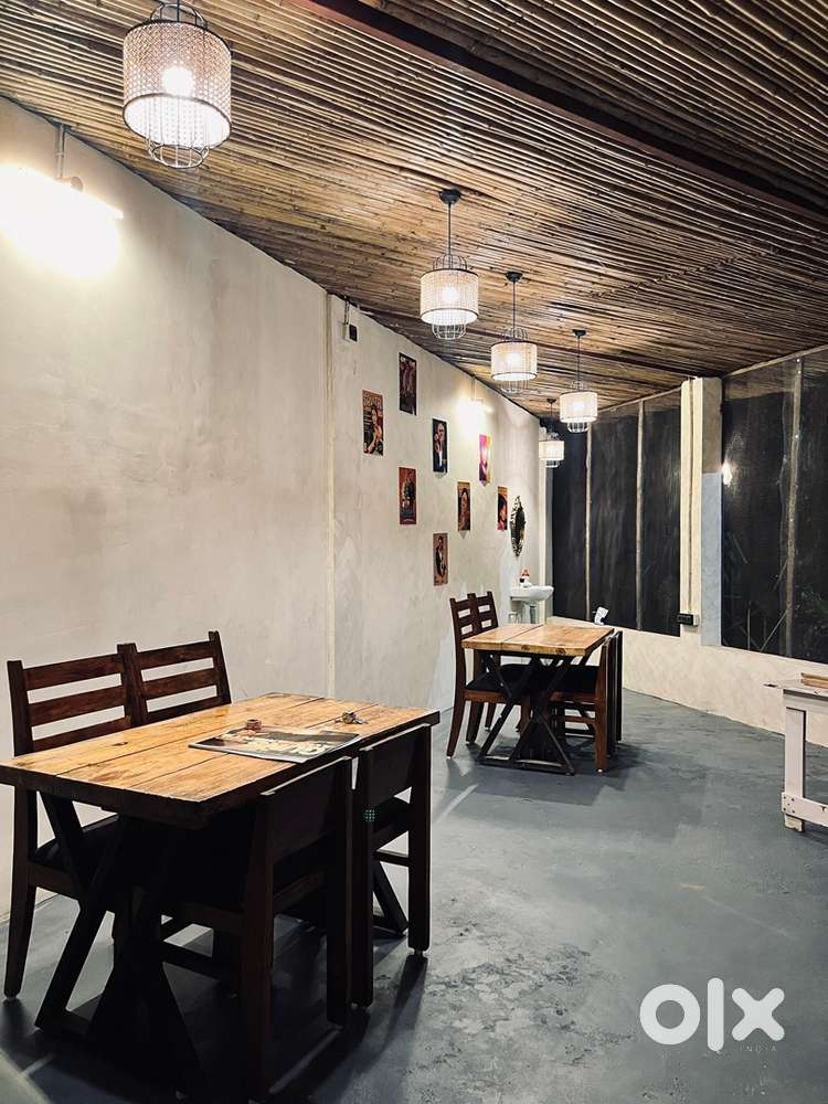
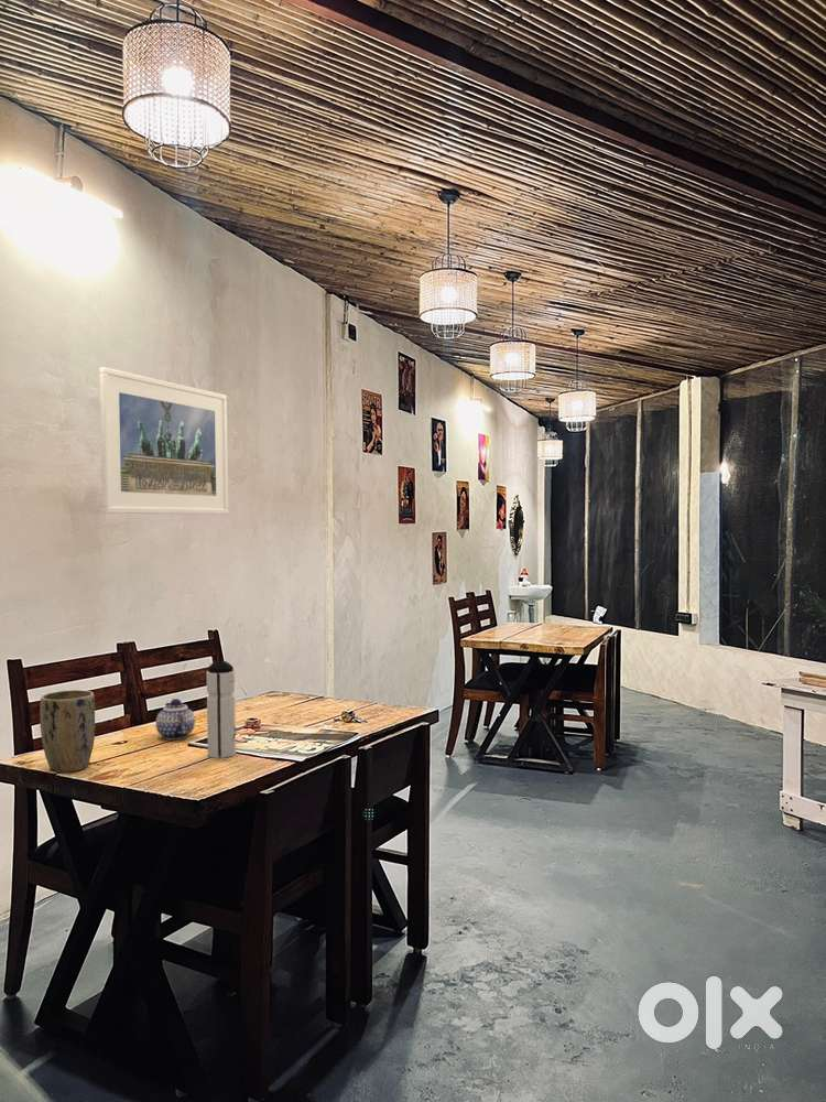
+ teapot (175, 717)
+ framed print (170, 447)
+ water bottle (220, 705)
+ plant pot (67, 731)
